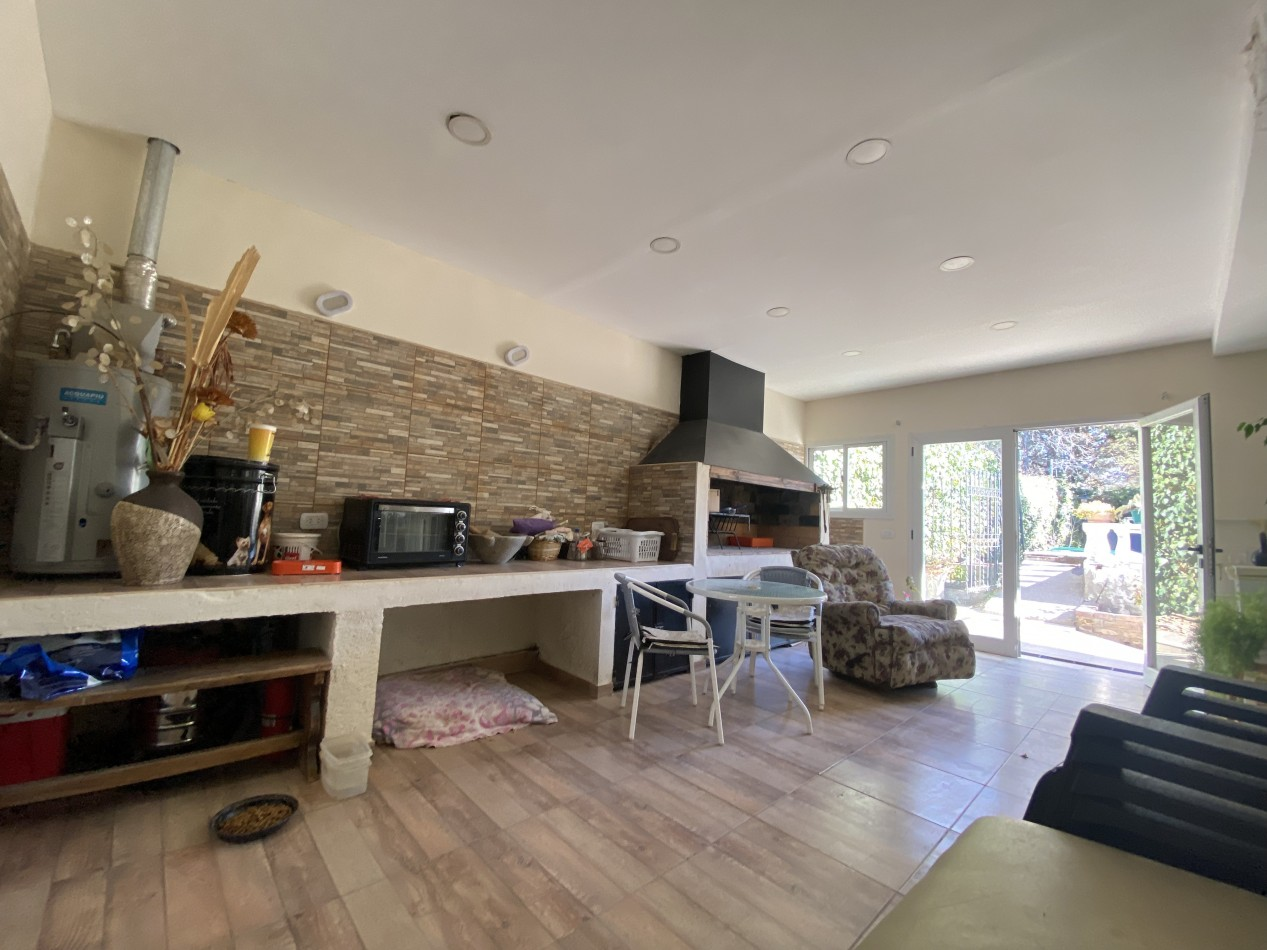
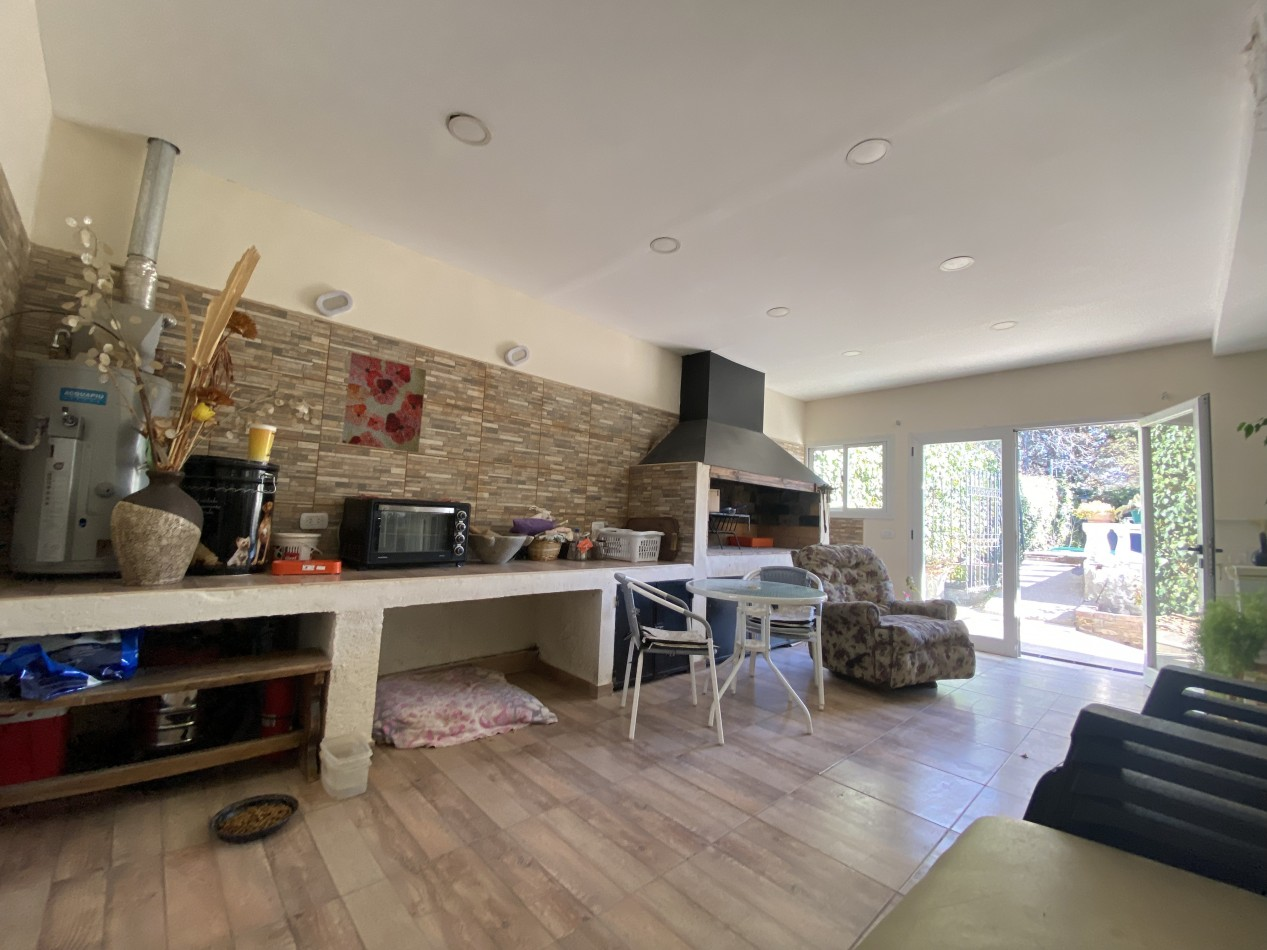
+ wall art (386, 404)
